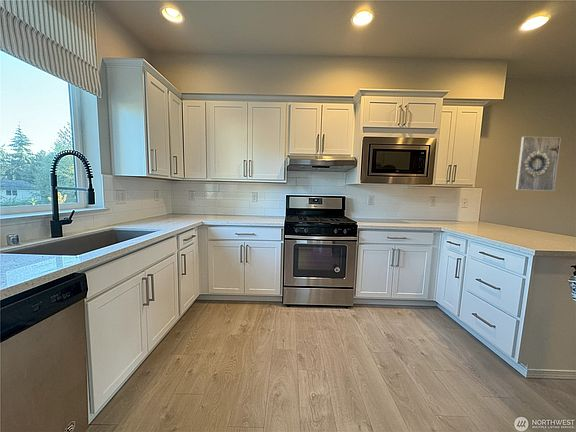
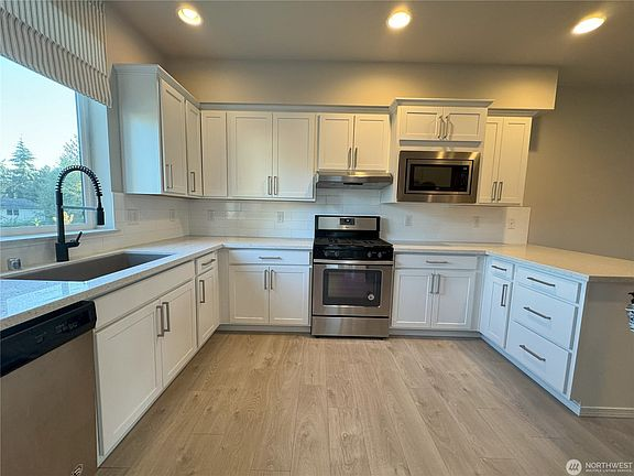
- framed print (537, 164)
